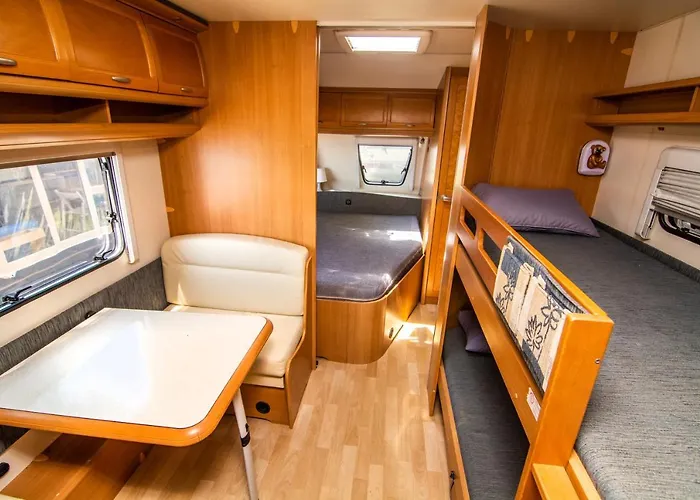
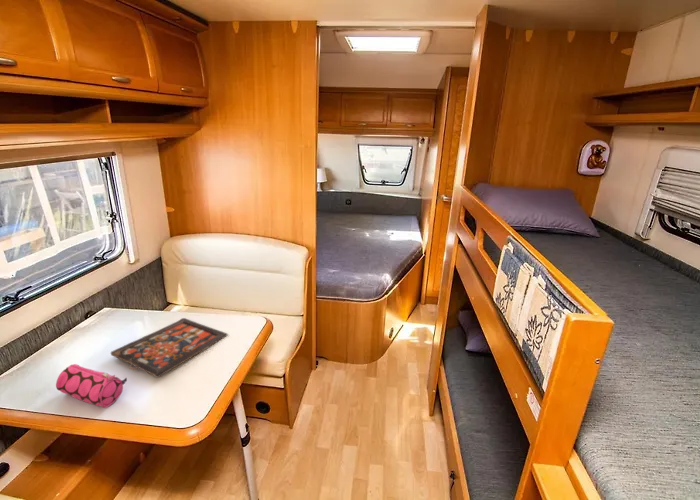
+ pencil case (89, 383)
+ board game (171, 344)
